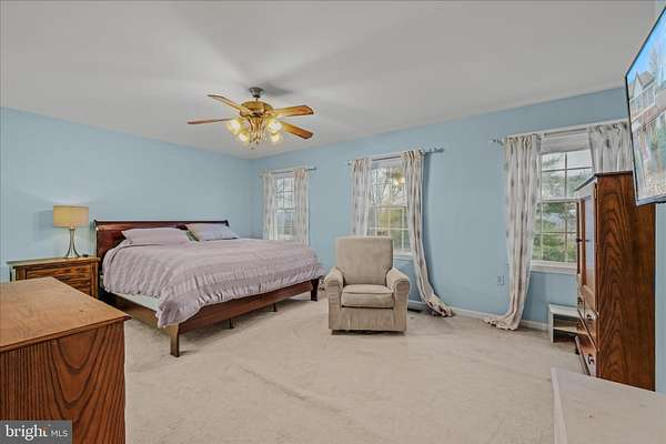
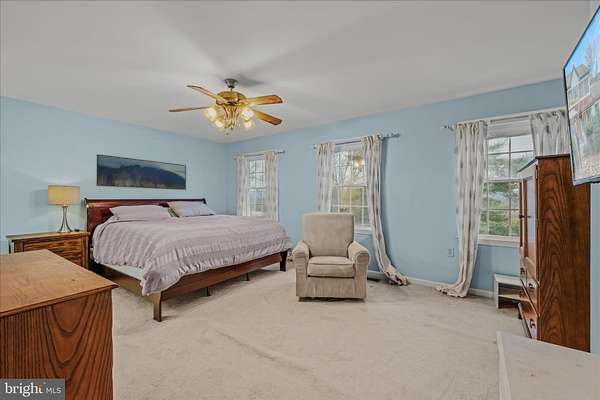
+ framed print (146, 174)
